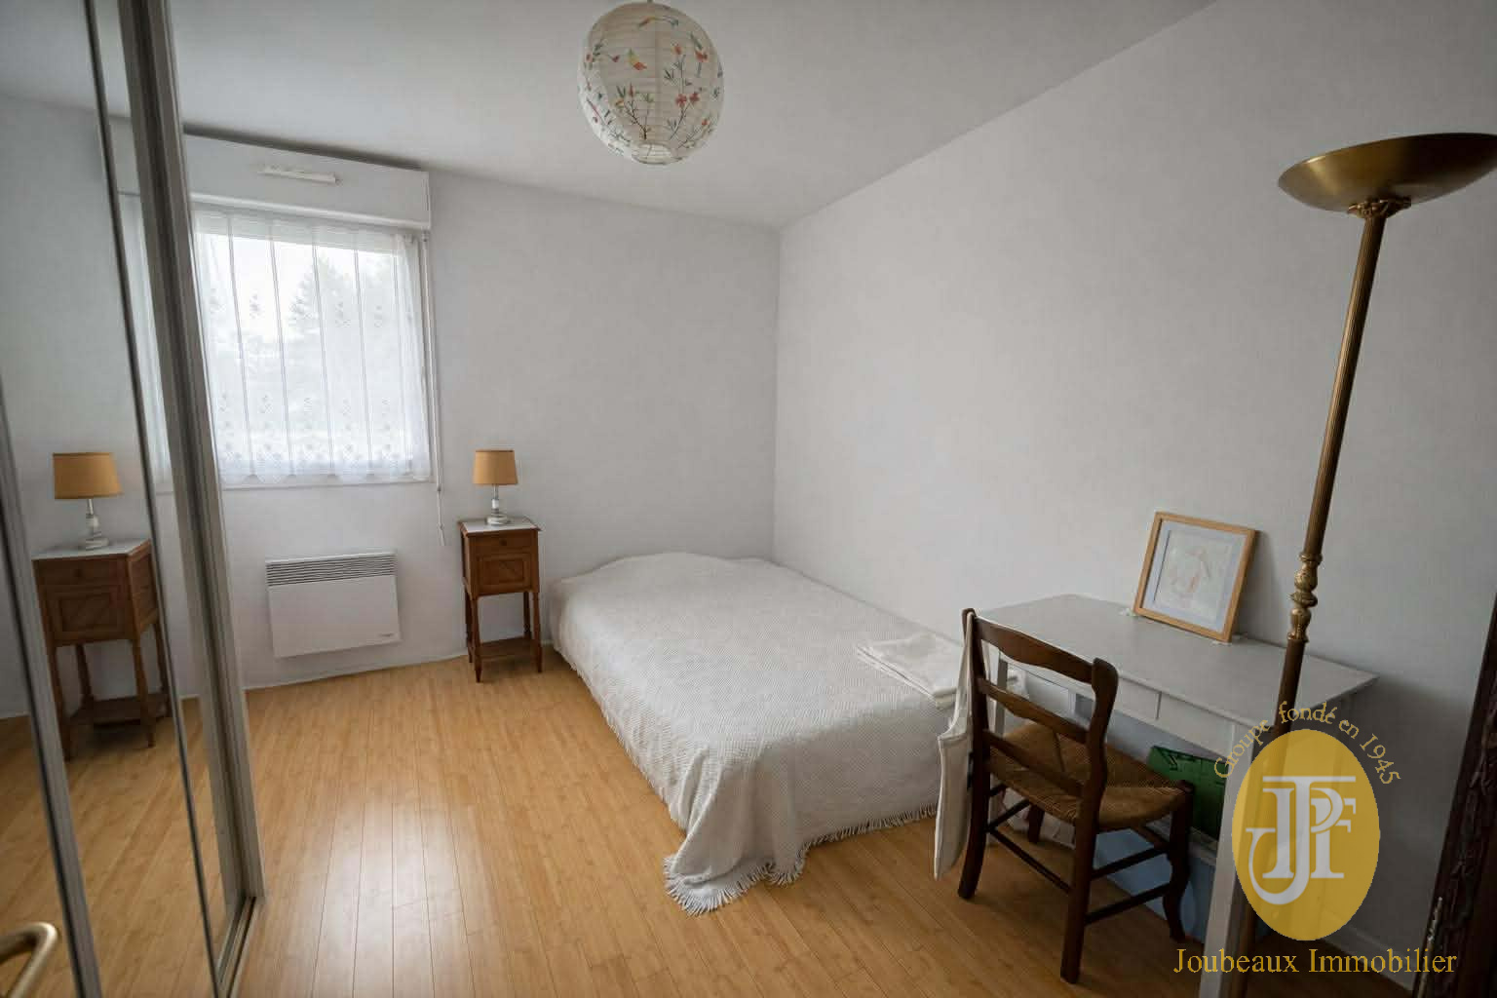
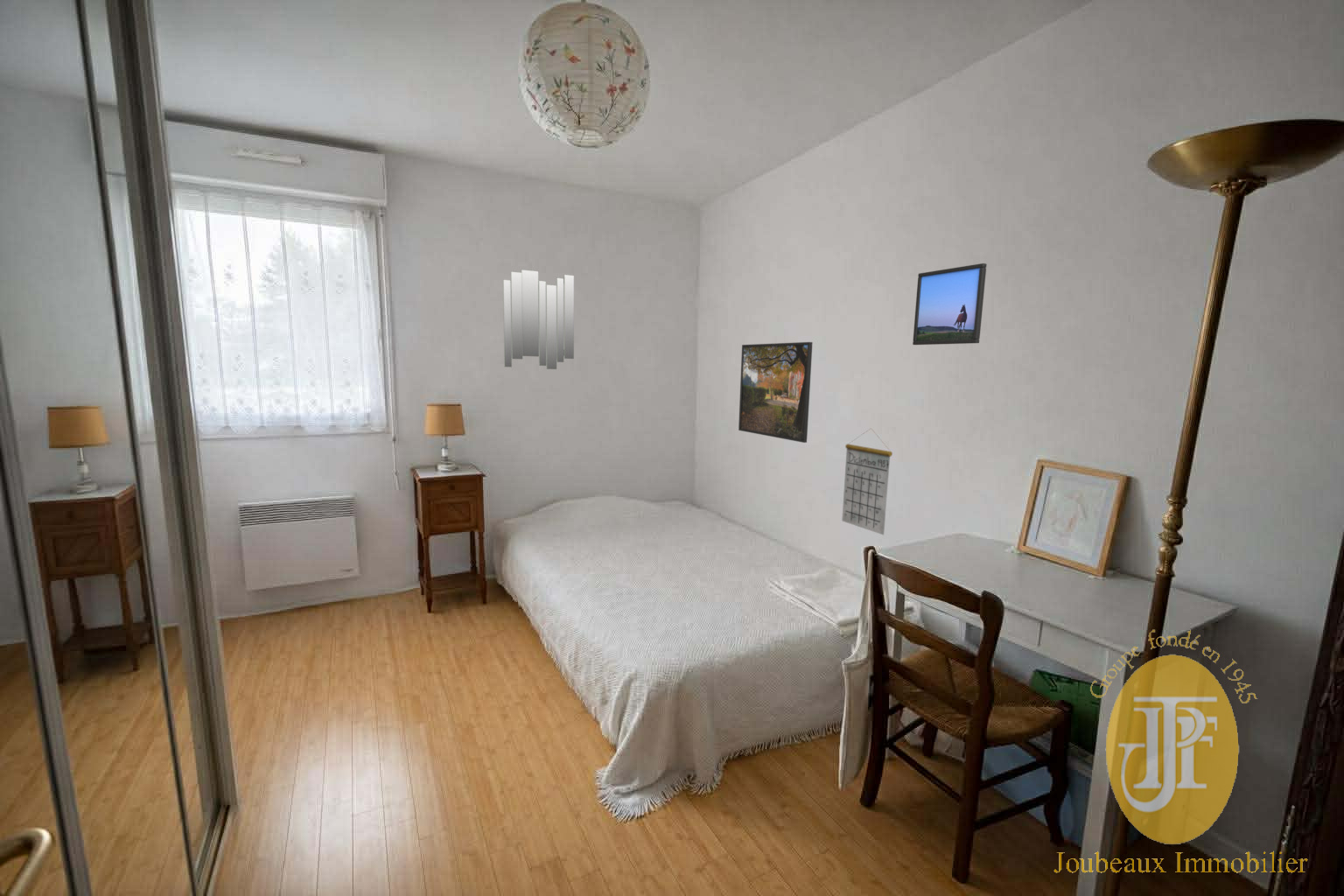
+ home mirror (539, 320)
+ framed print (772, 390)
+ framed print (947, 306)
+ calendar (865, 478)
